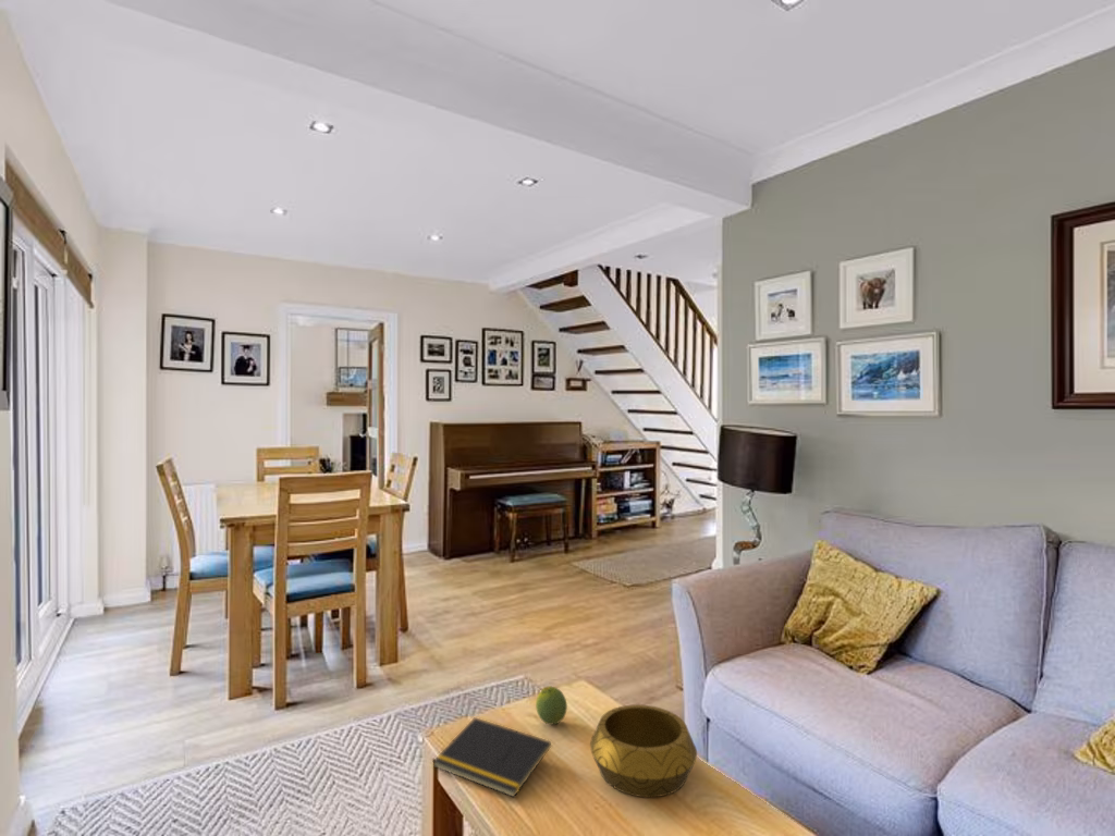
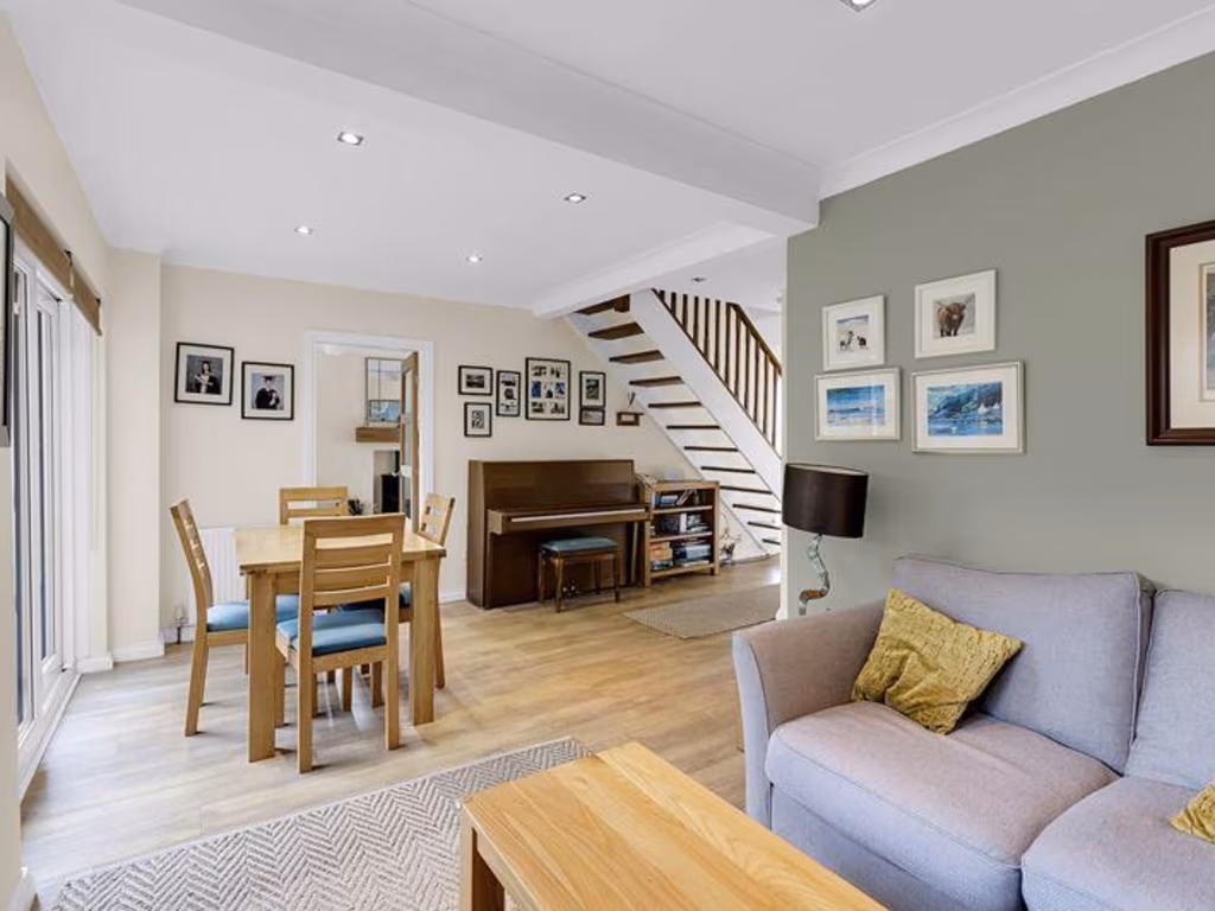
- decorative bowl (642, 748)
- fruit (551, 704)
- notepad (492, 753)
